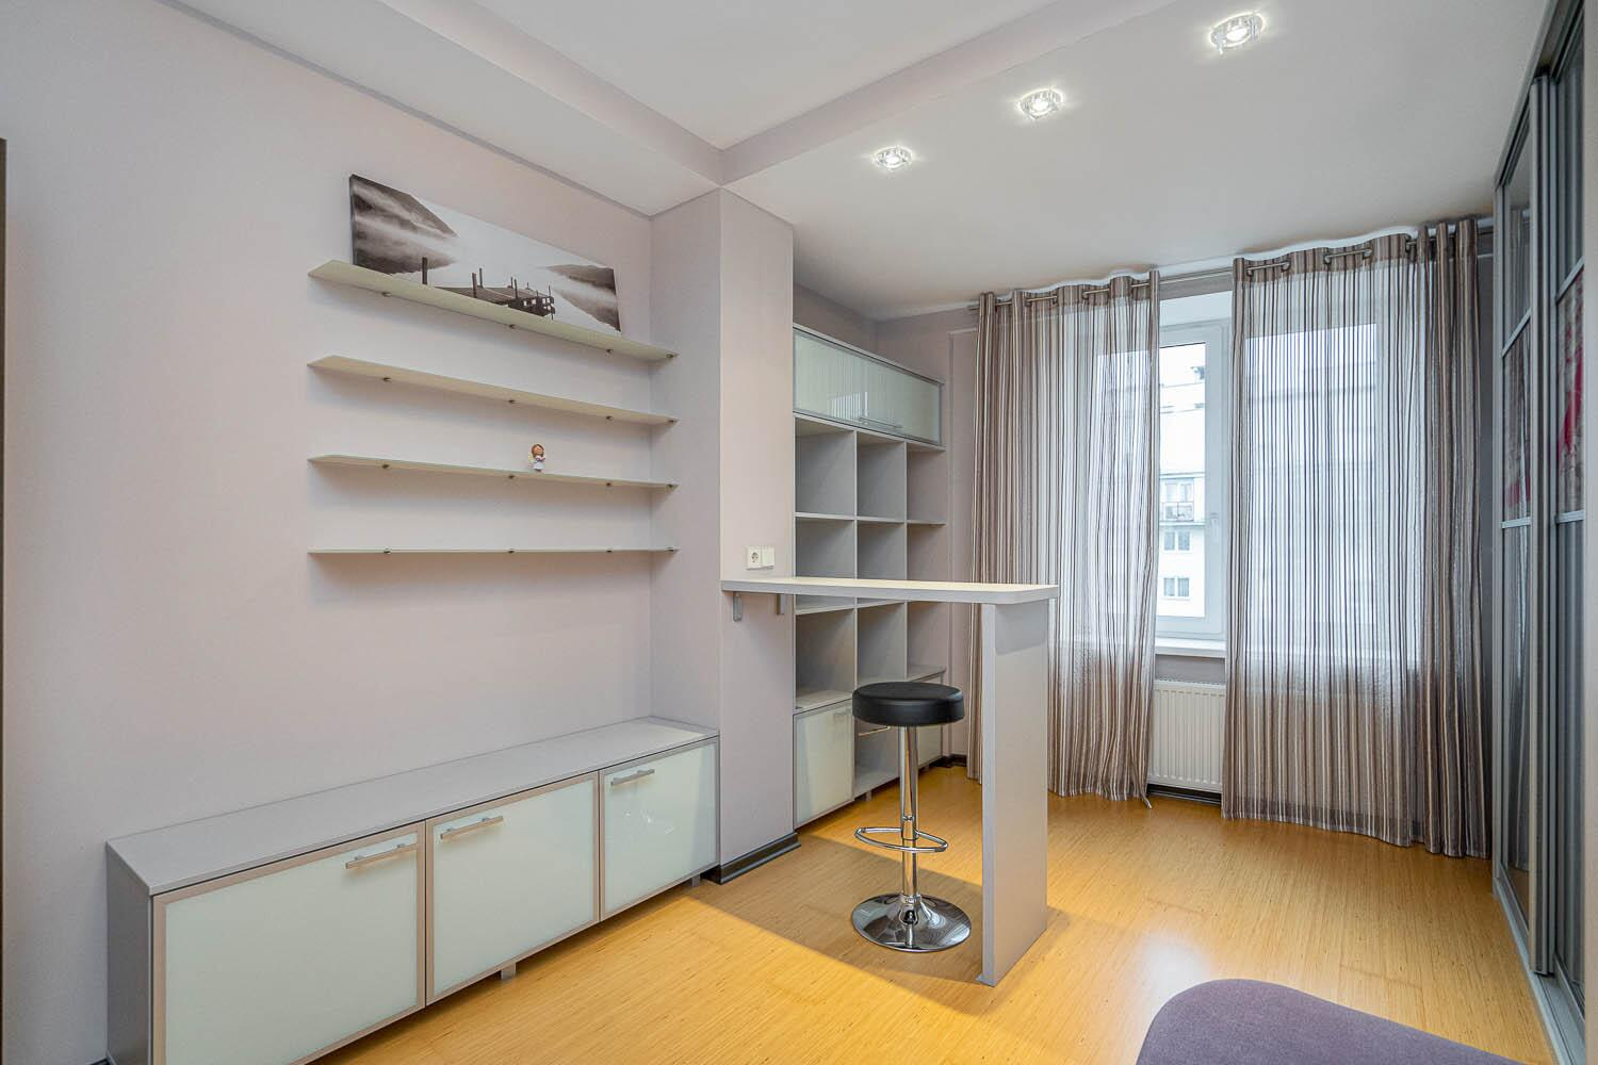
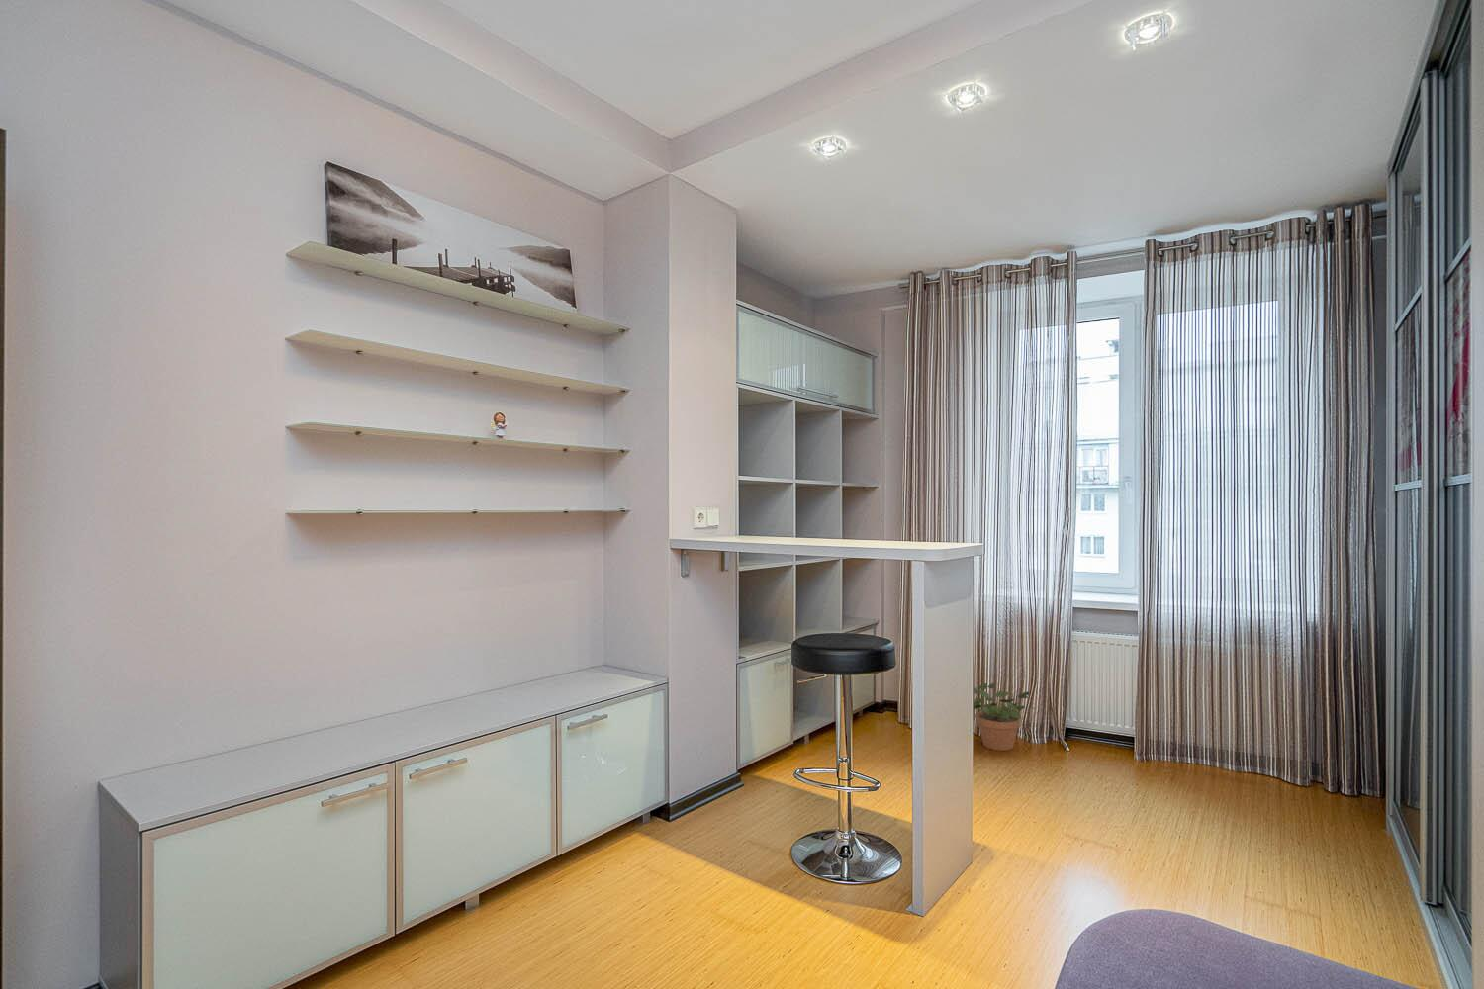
+ potted plant (1004, 717)
